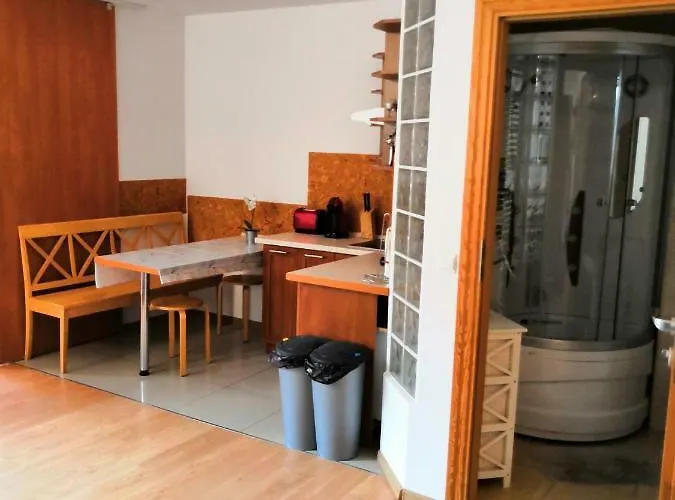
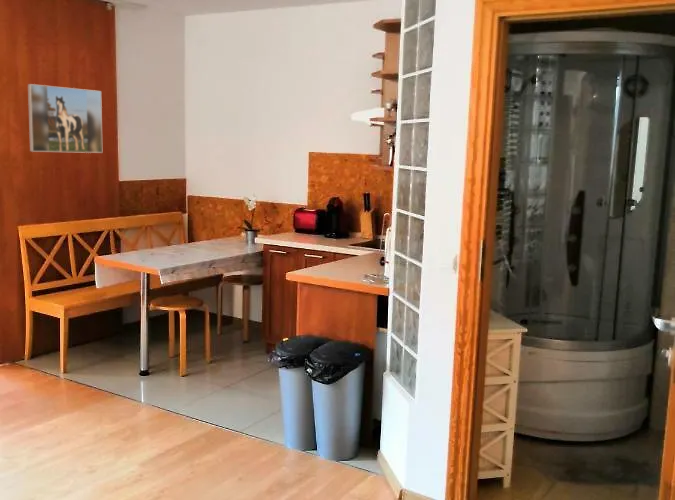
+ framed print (66, 120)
